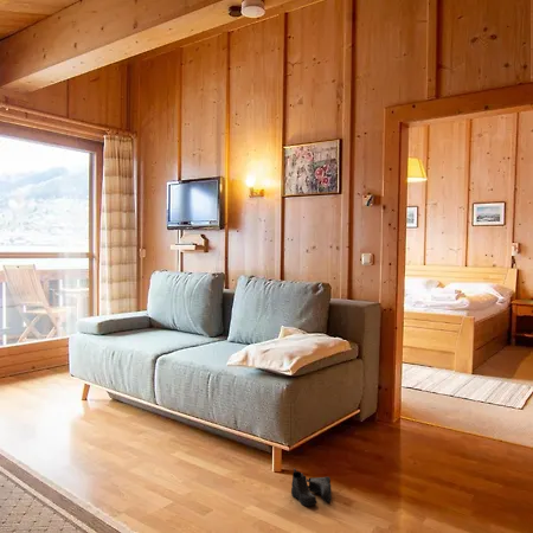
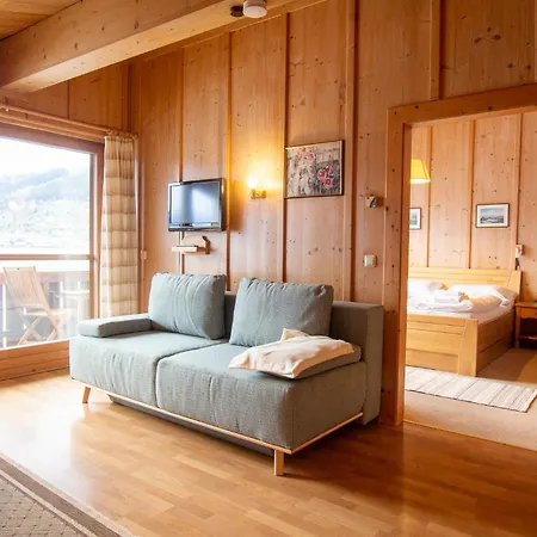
- boots (315, 482)
